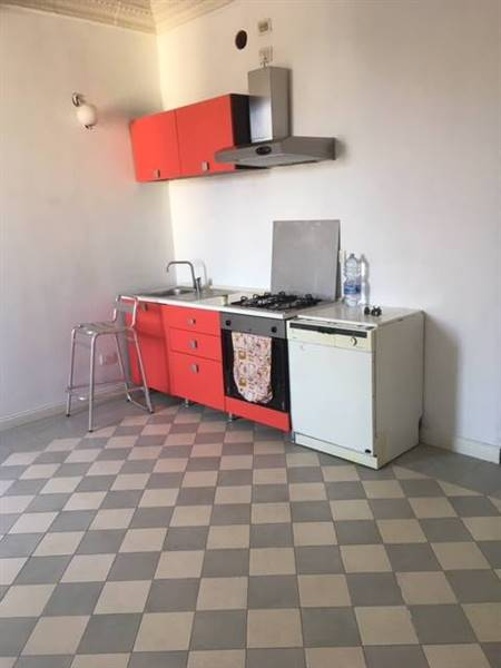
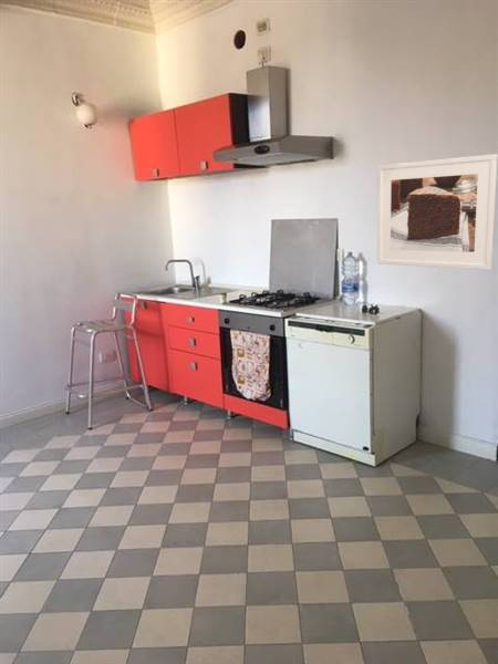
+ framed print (430, 214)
